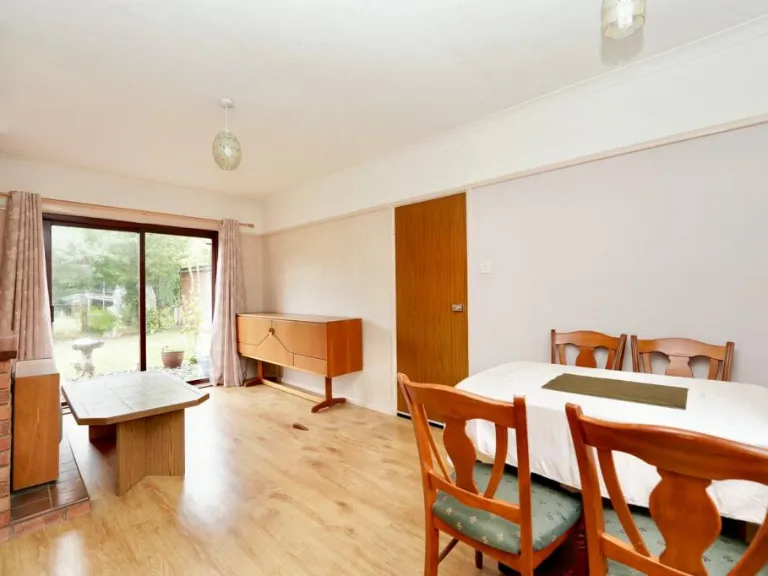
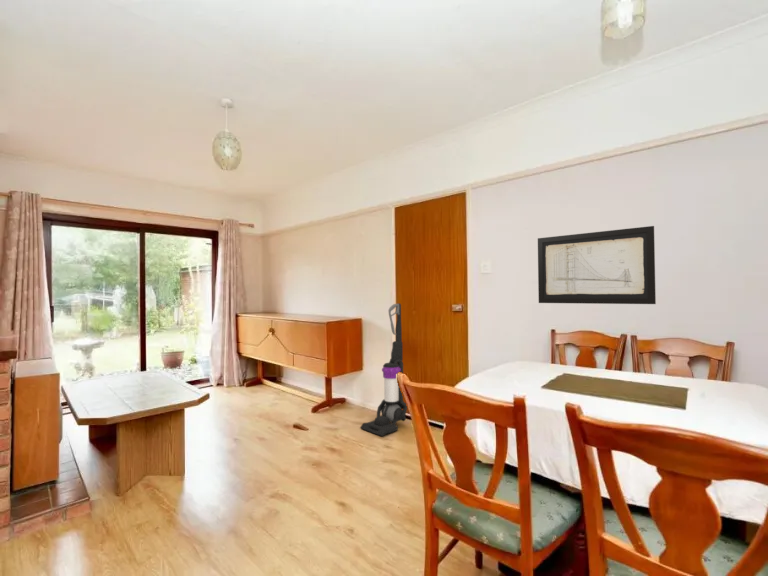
+ wall art (591, 268)
+ vacuum cleaner (388, 365)
